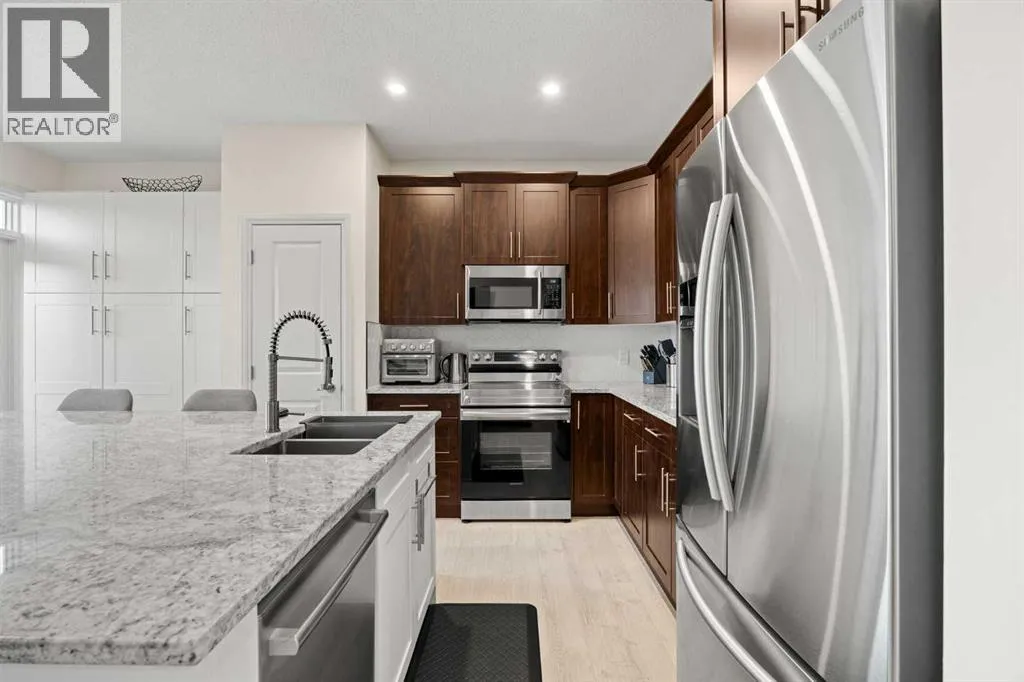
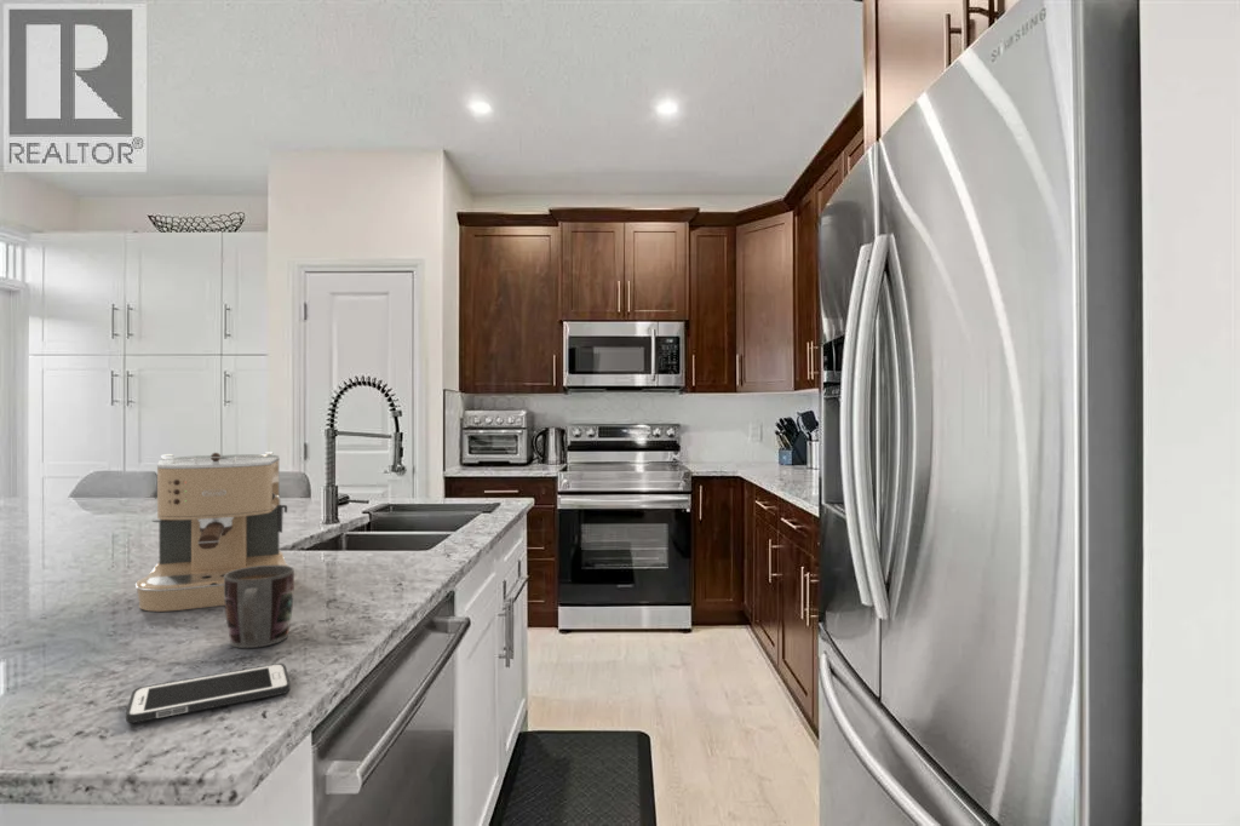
+ mug (257, 609)
+ coffee maker (218, 522)
+ cell phone (212, 690)
